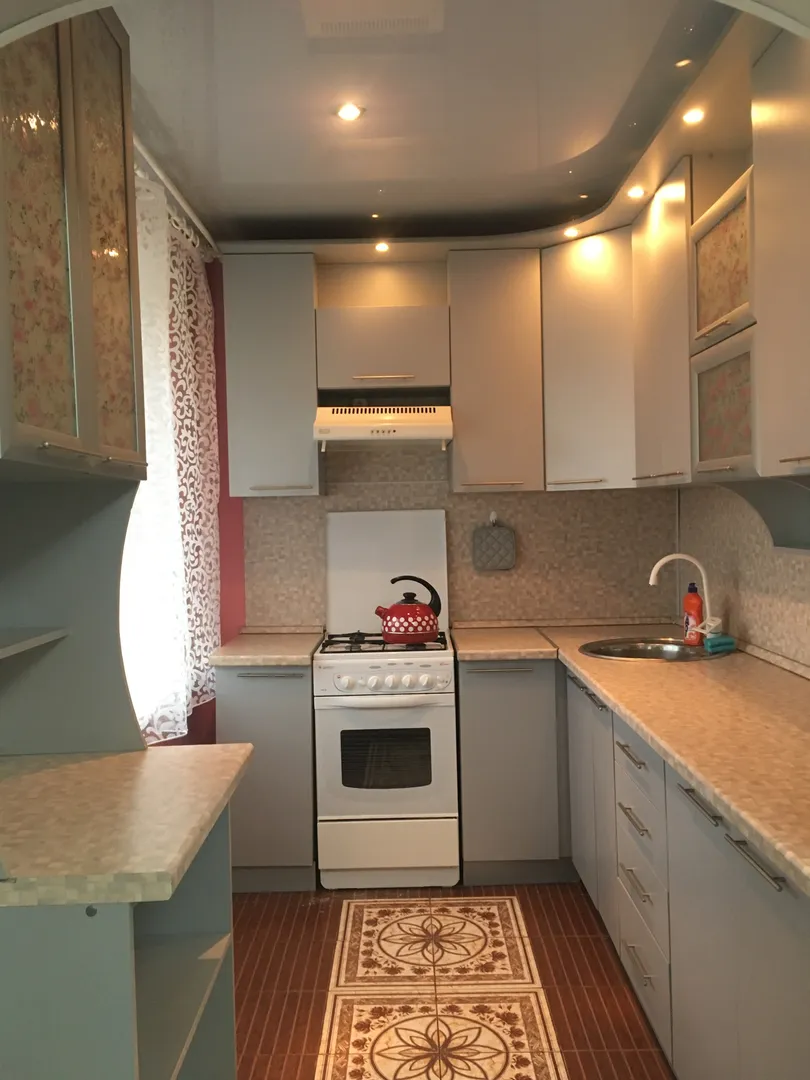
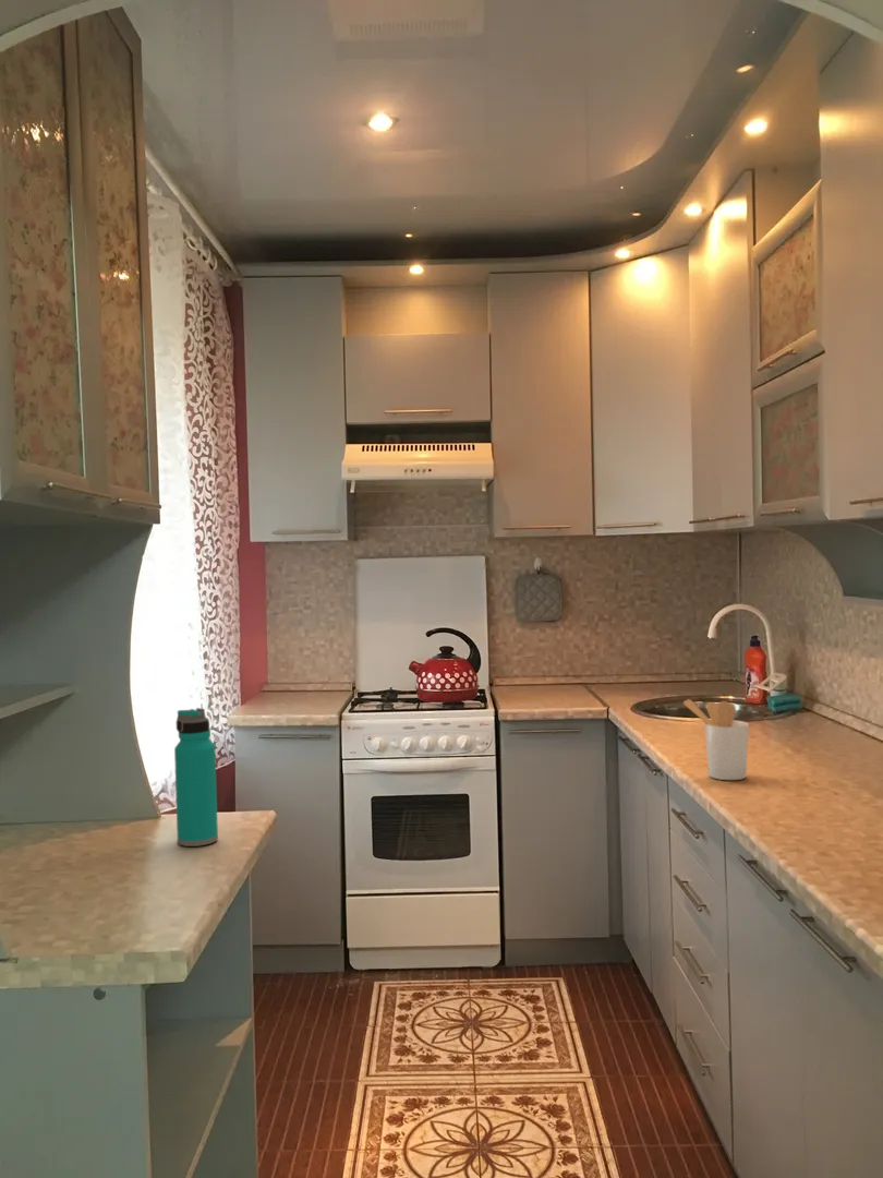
+ water bottle (195, 774)
+ utensil holder (714, 736)
